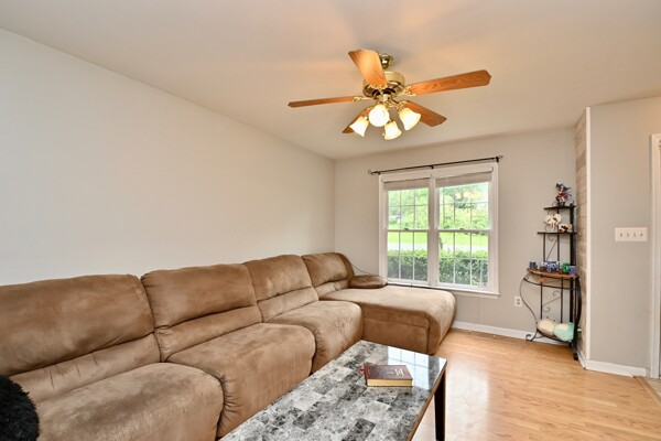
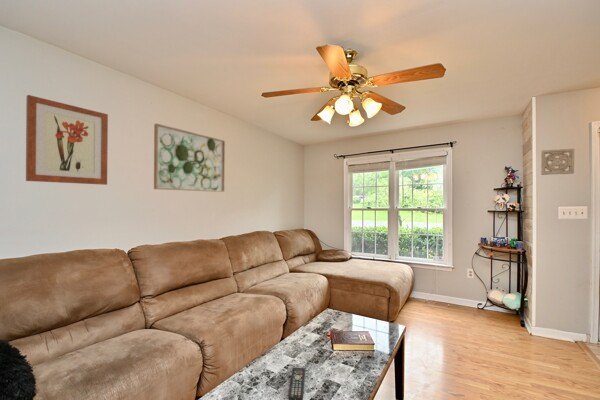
+ wall art (194, 162)
+ wall art (70, 144)
+ wall ornament (557, 162)
+ remote control (297, 382)
